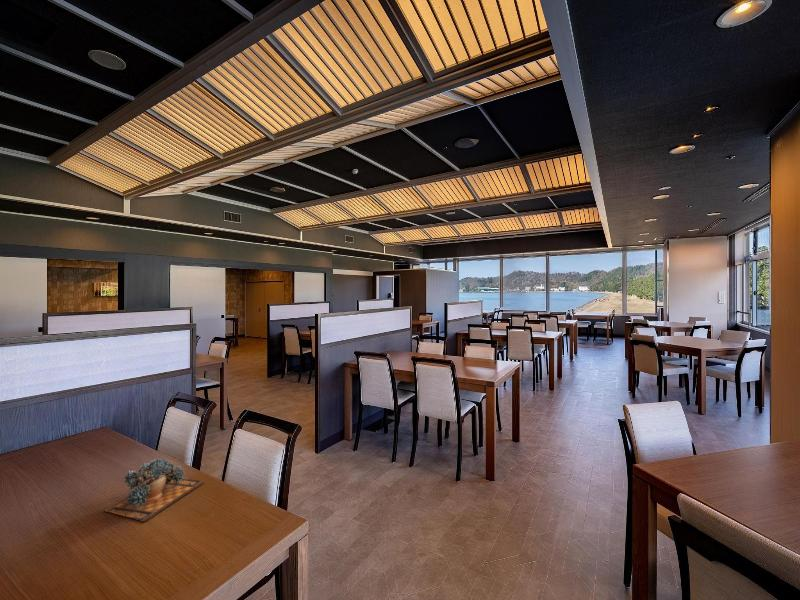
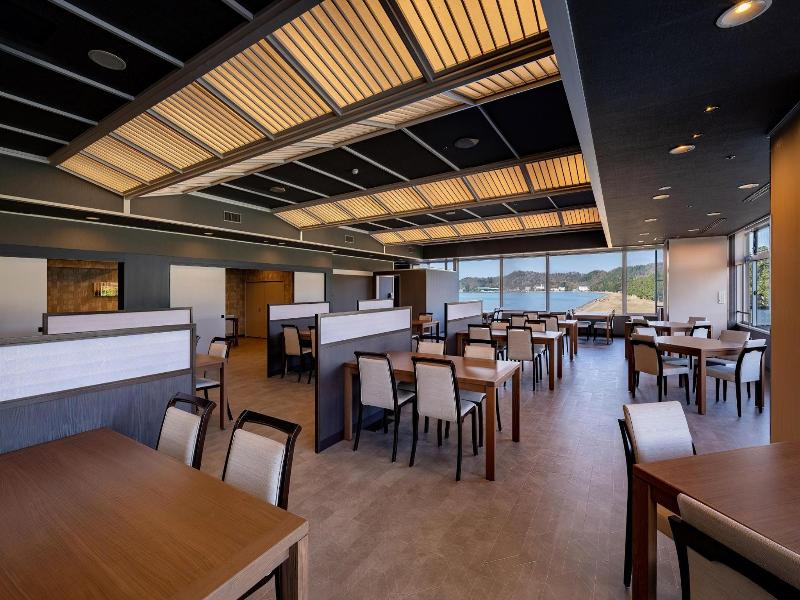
- succulent plant (157, 478)
